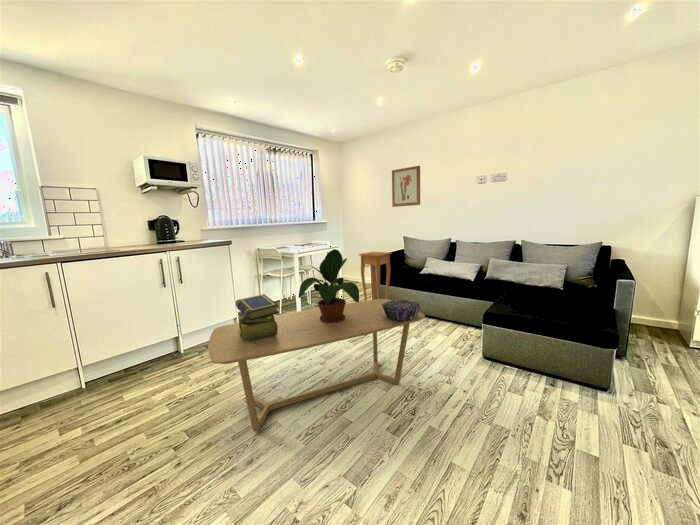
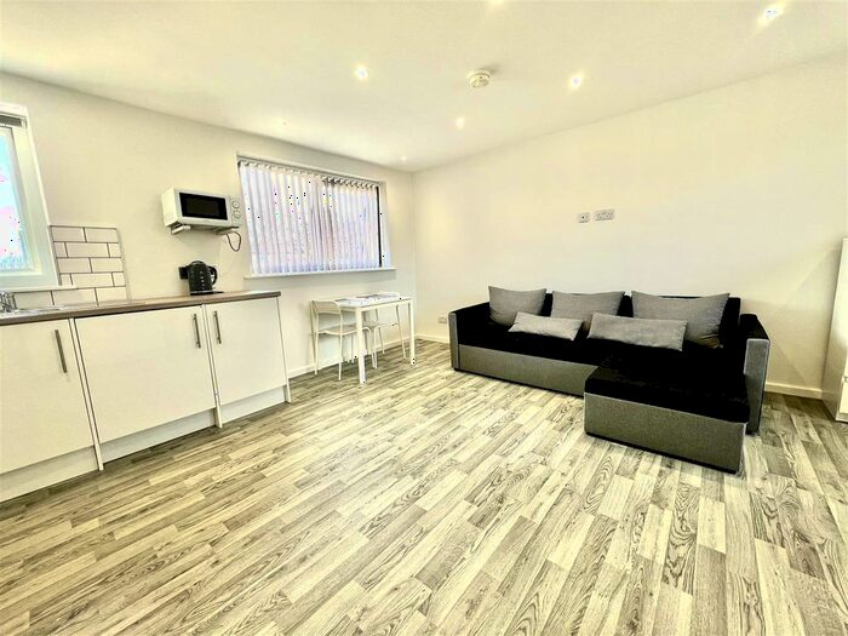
- coffee table (322, 344)
- stack of books (258, 315)
- potted plant (327, 283)
- wall art (405, 187)
- decorative bowl (401, 310)
- side table (374, 283)
